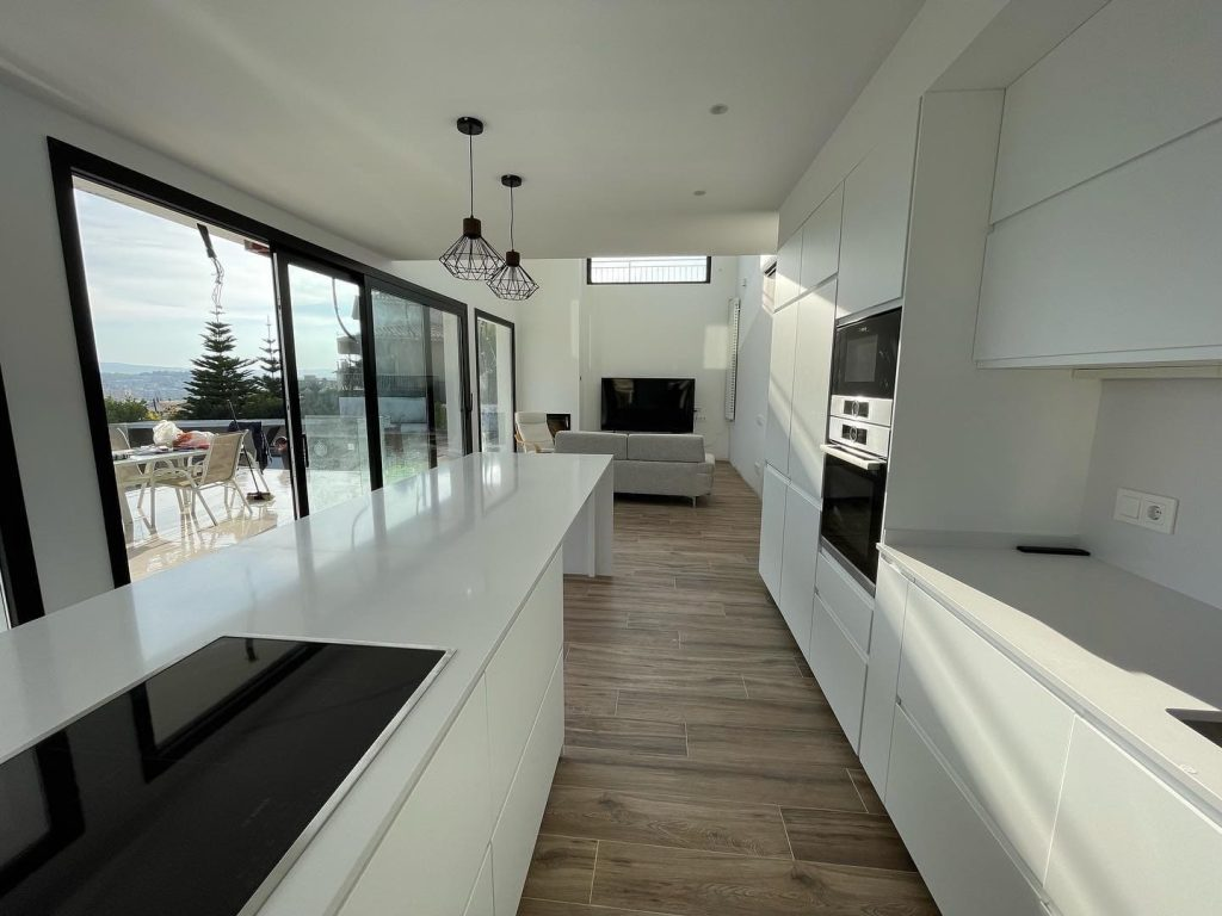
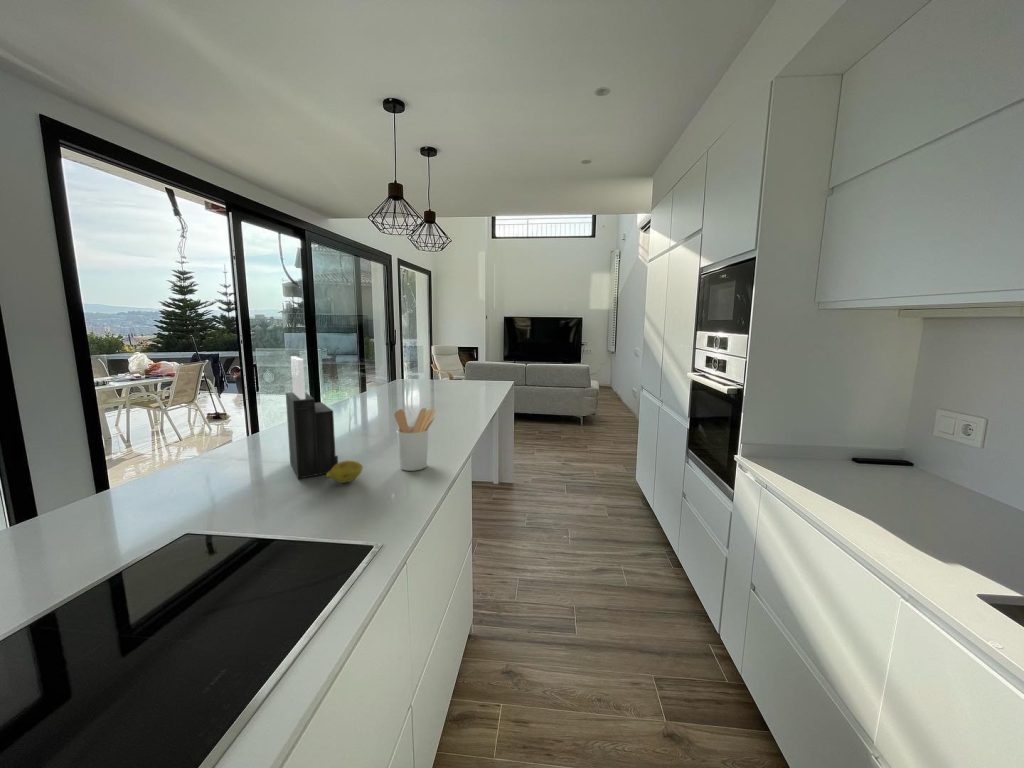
+ utensil holder (417, 437)
+ knife block (313, 413)
+ fruit (344, 471)
